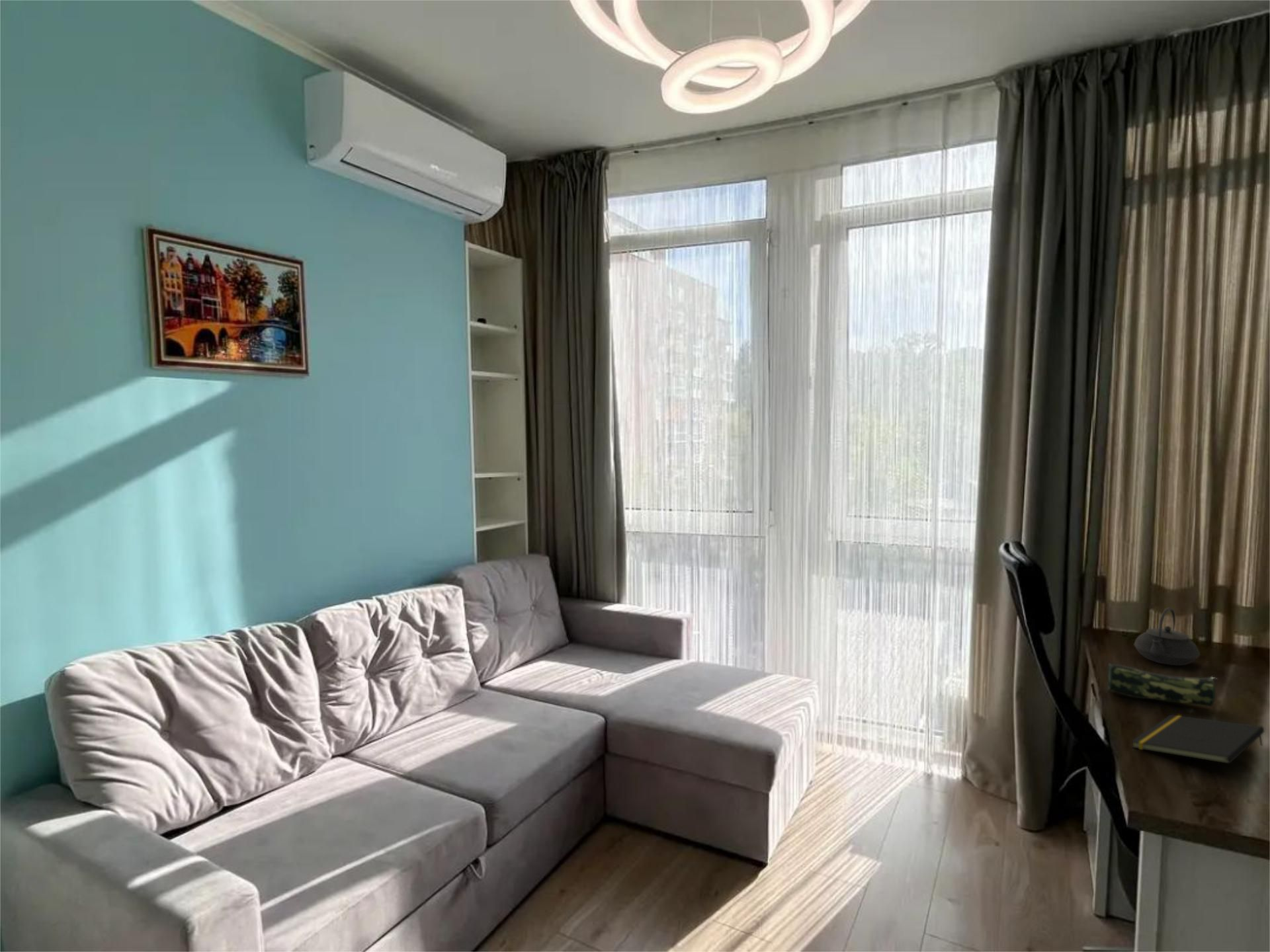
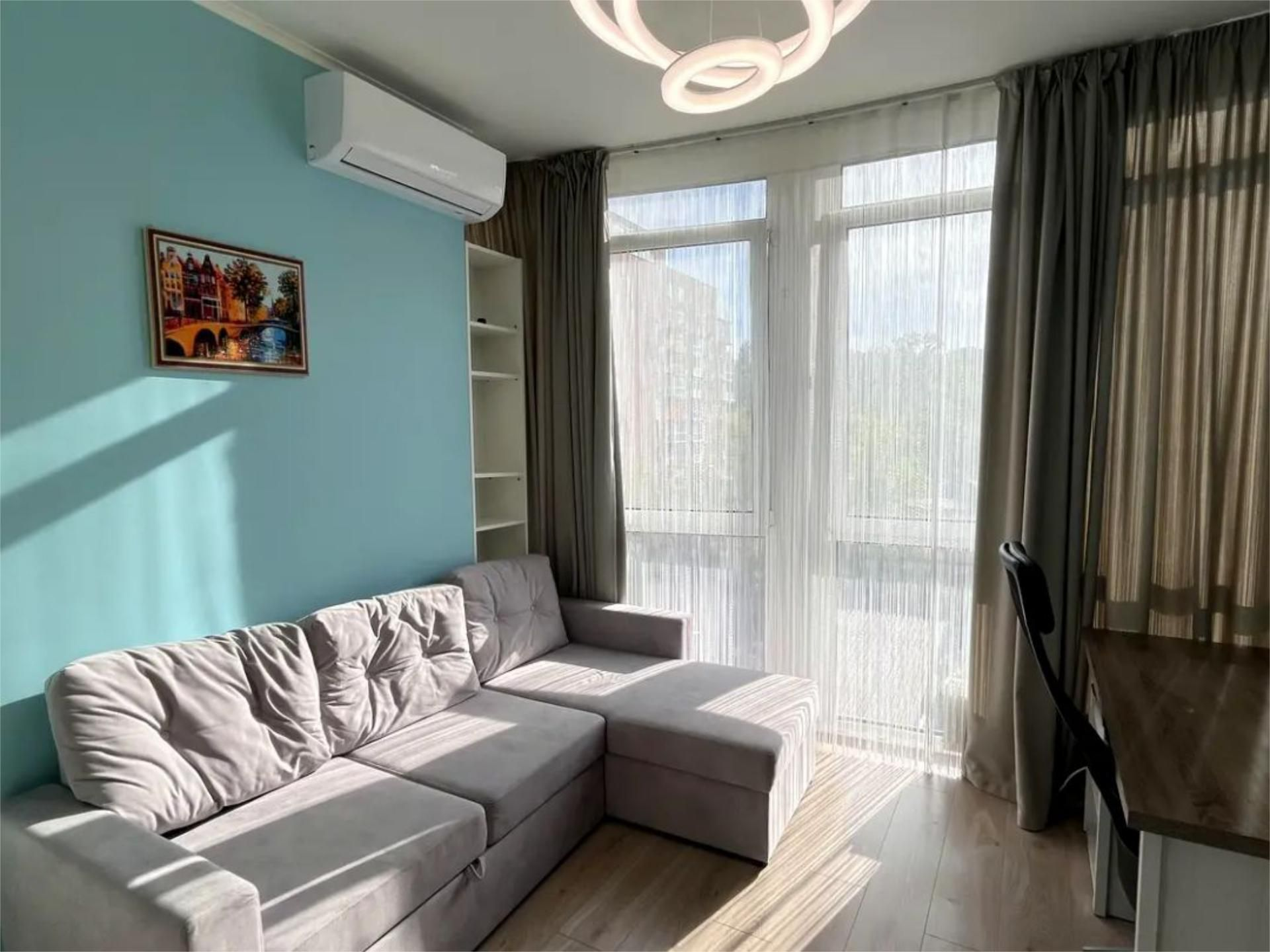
- teapot (1165, 635)
- notepad (1197, 736)
- pencil case (1161, 686)
